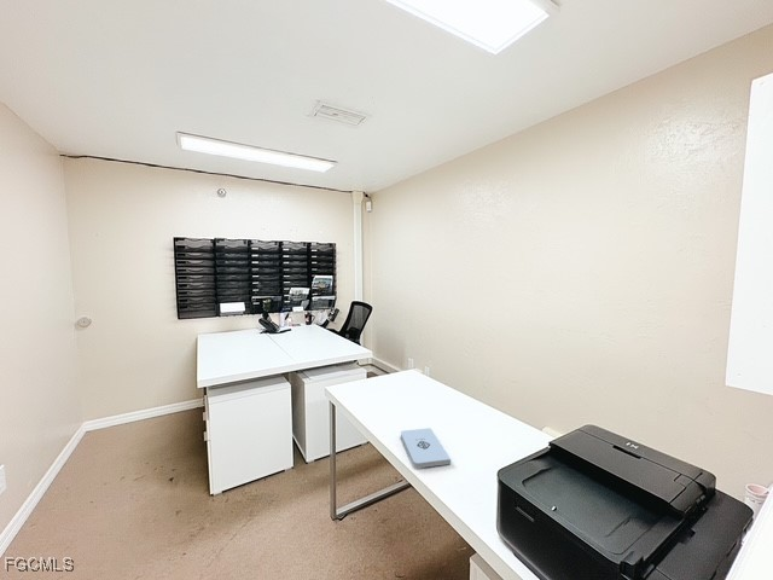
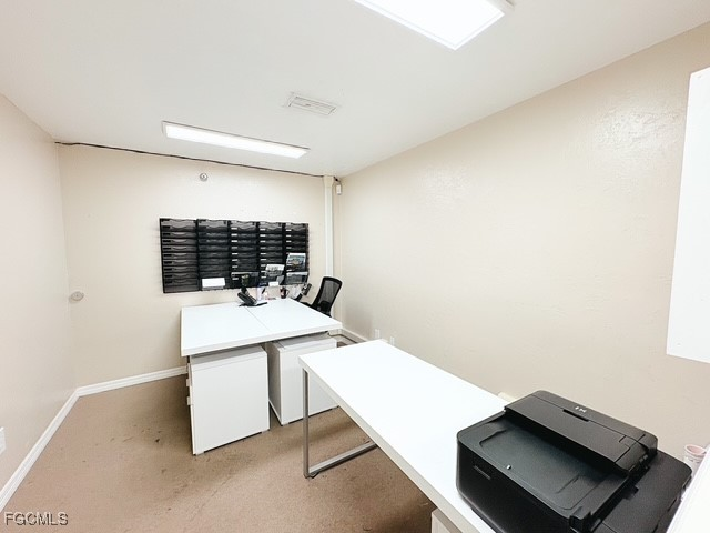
- notepad (423, 446)
